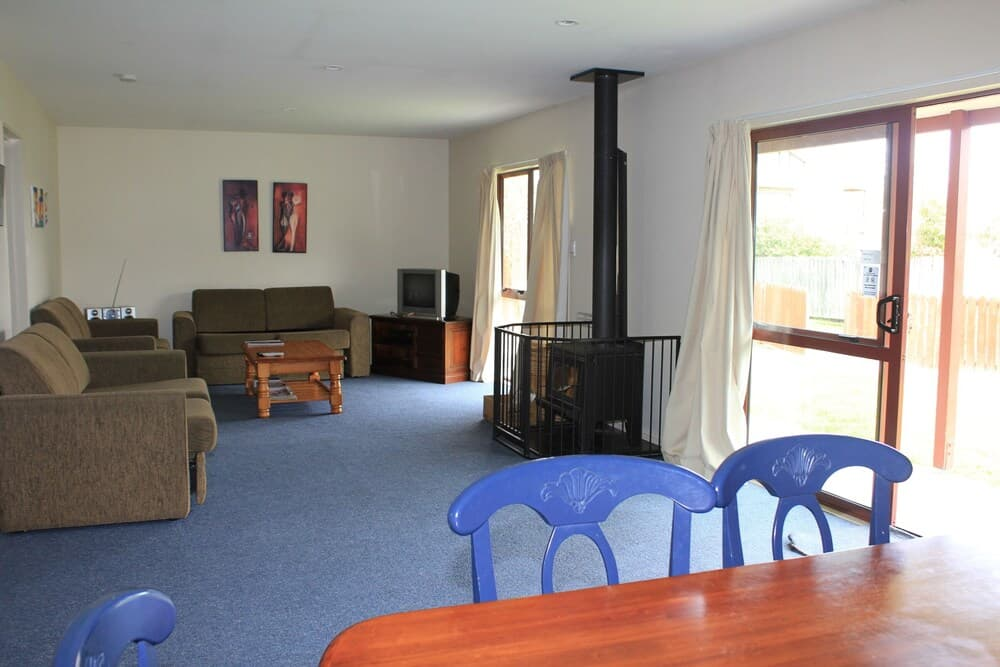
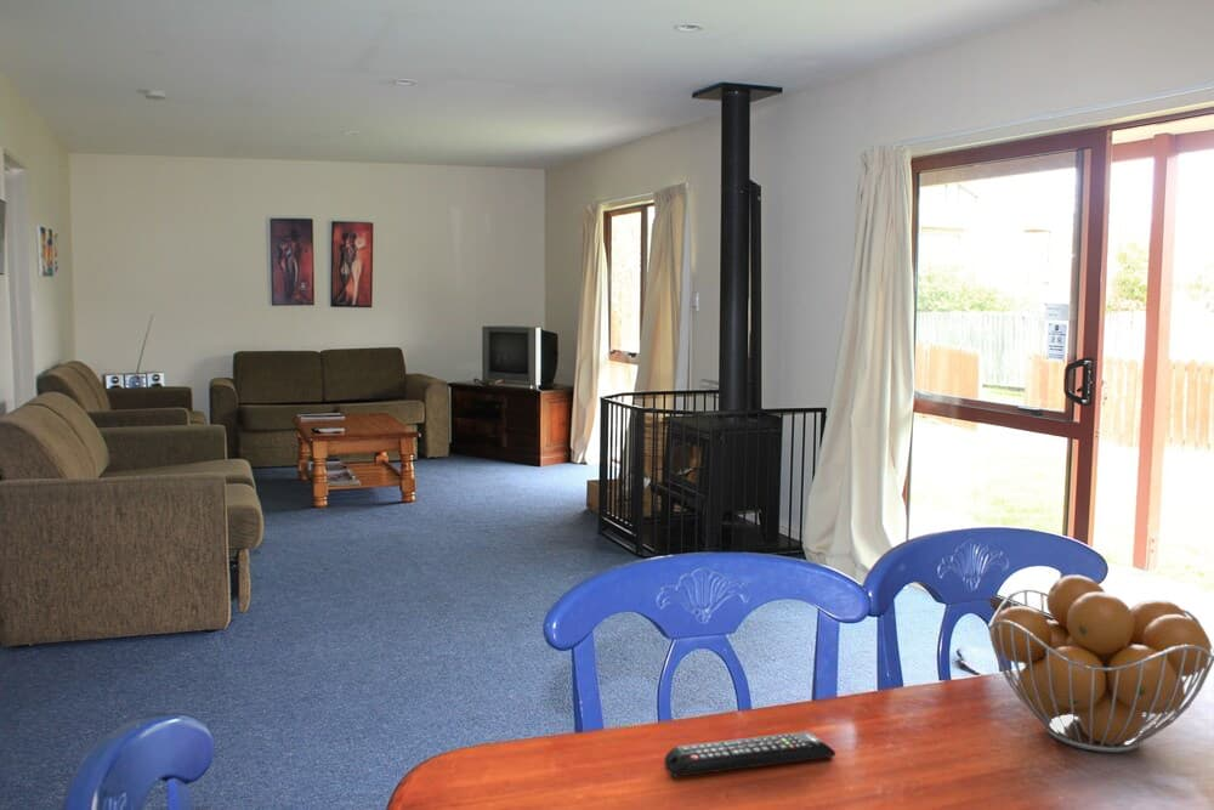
+ fruit basket (1095, 659)
+ remote control (750, 753)
